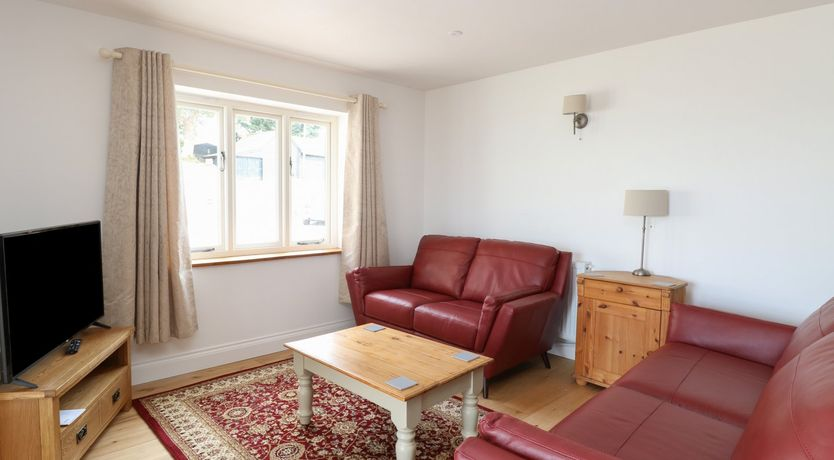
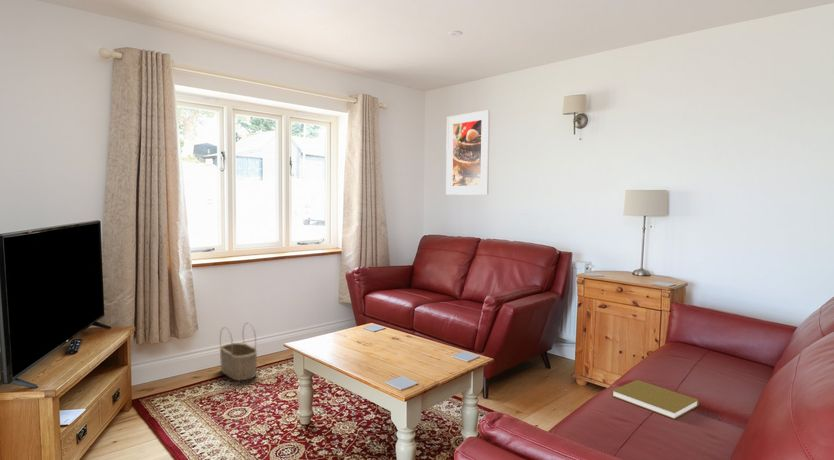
+ book (654, 397)
+ wicker basket (238, 349)
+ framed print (466, 154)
